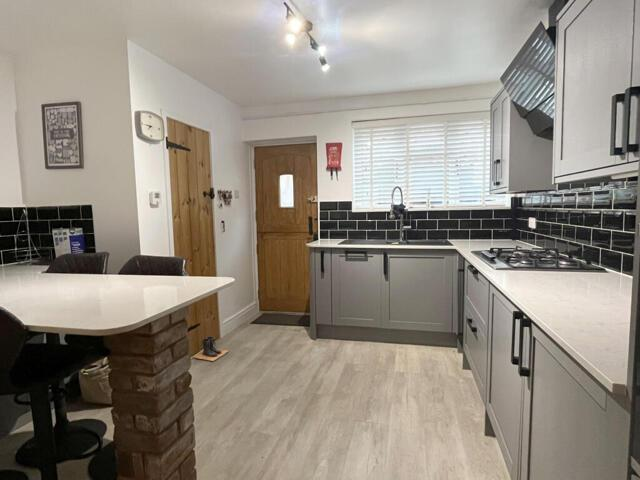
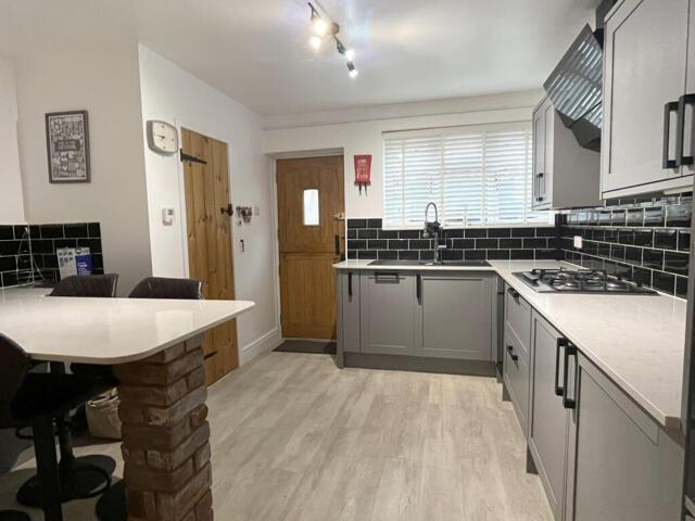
- boots (210, 347)
